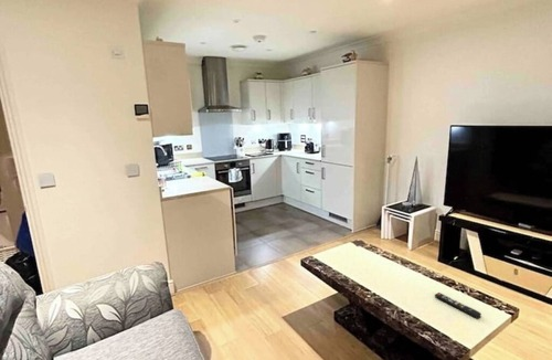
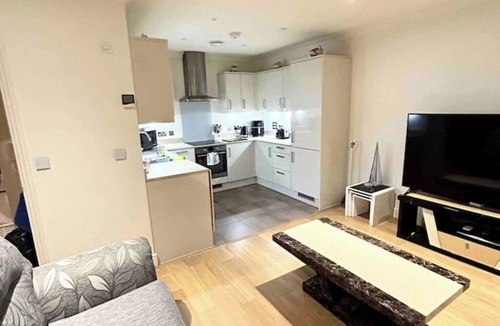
- remote control (456, 304)
